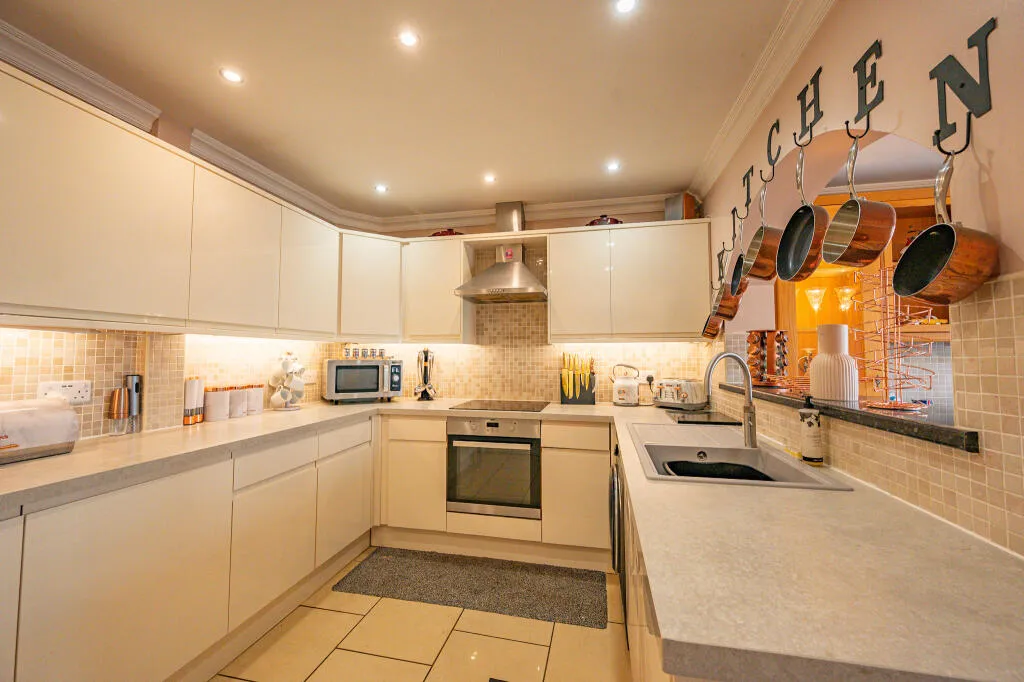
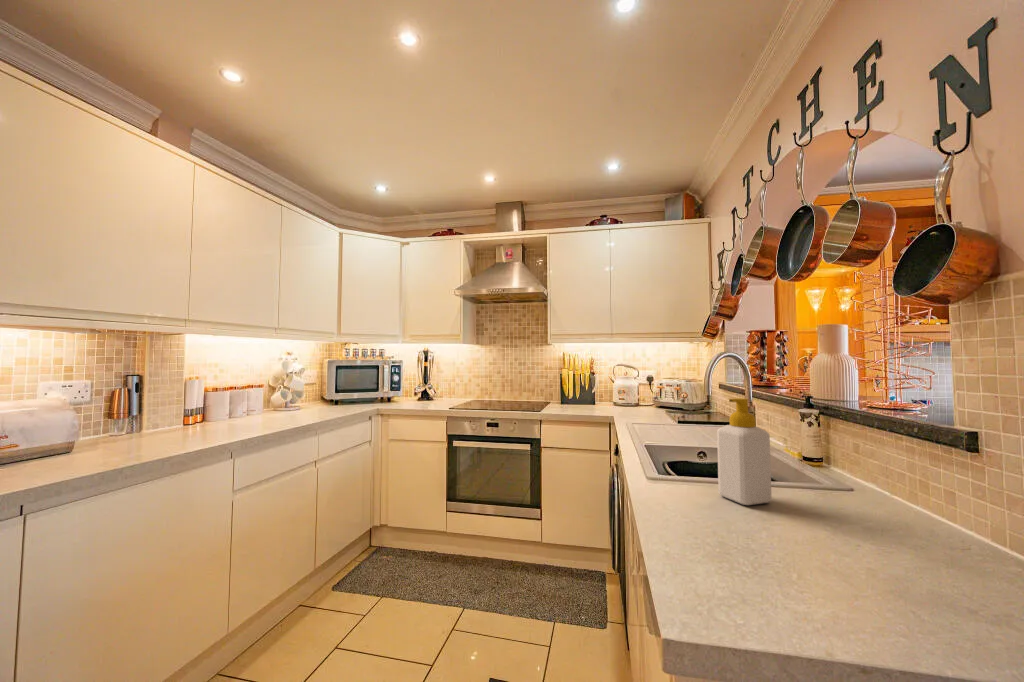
+ soap bottle (743, 448)
